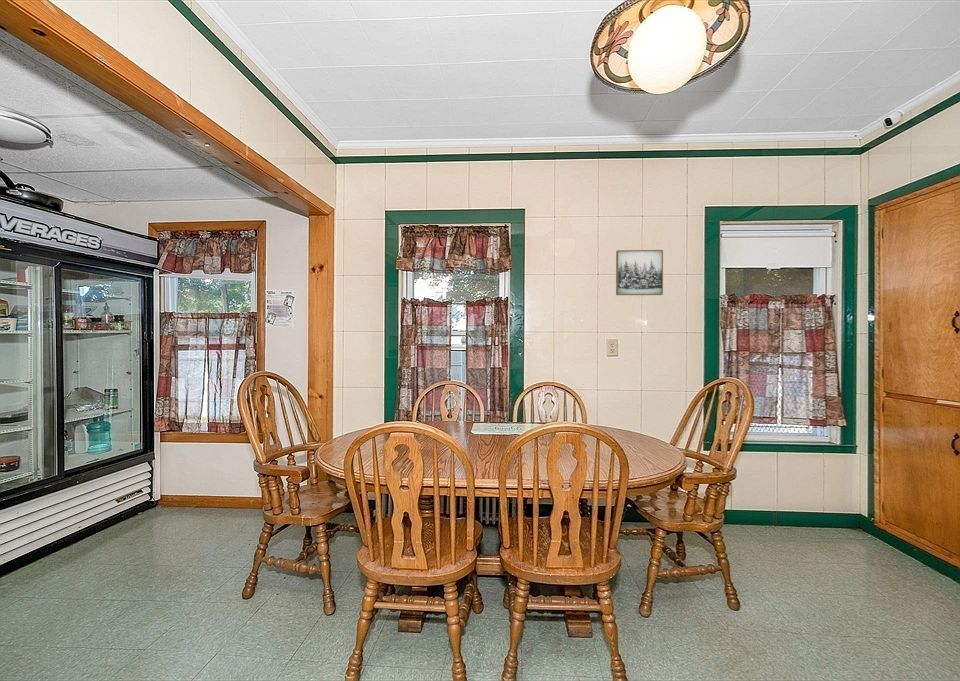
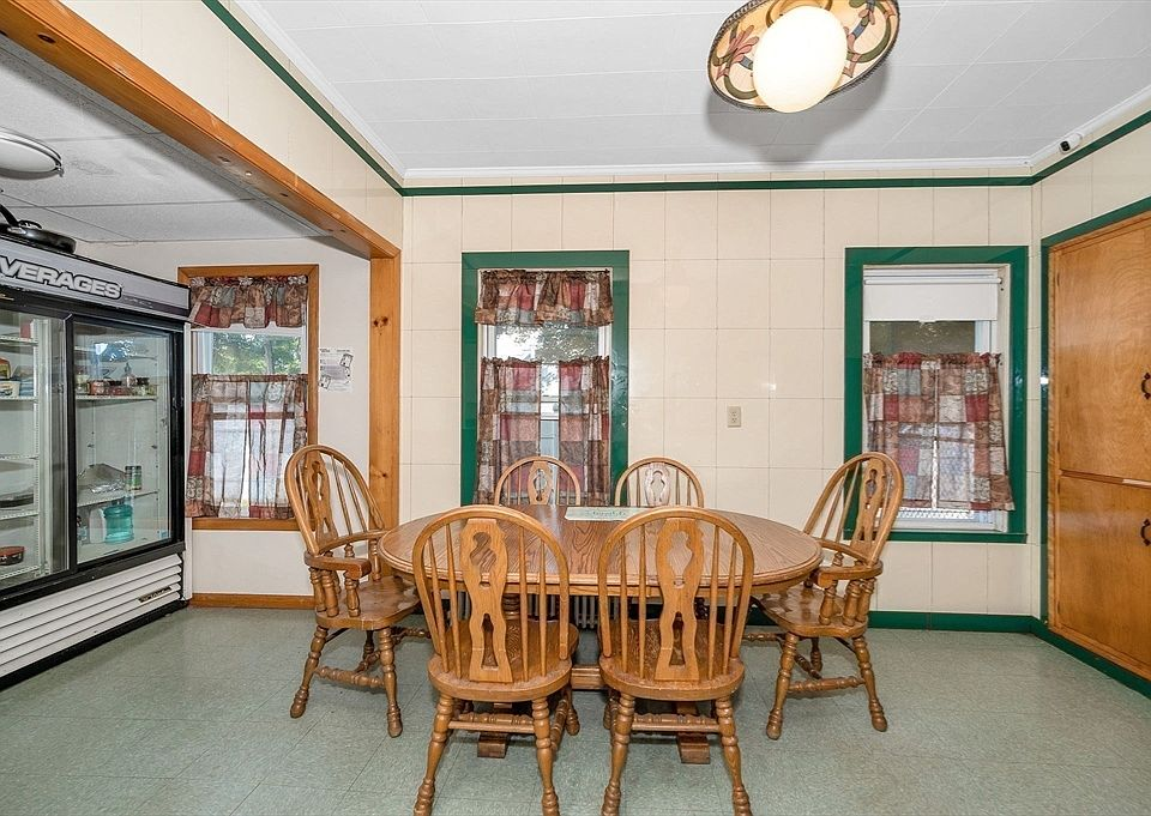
- wall art (639, 272)
